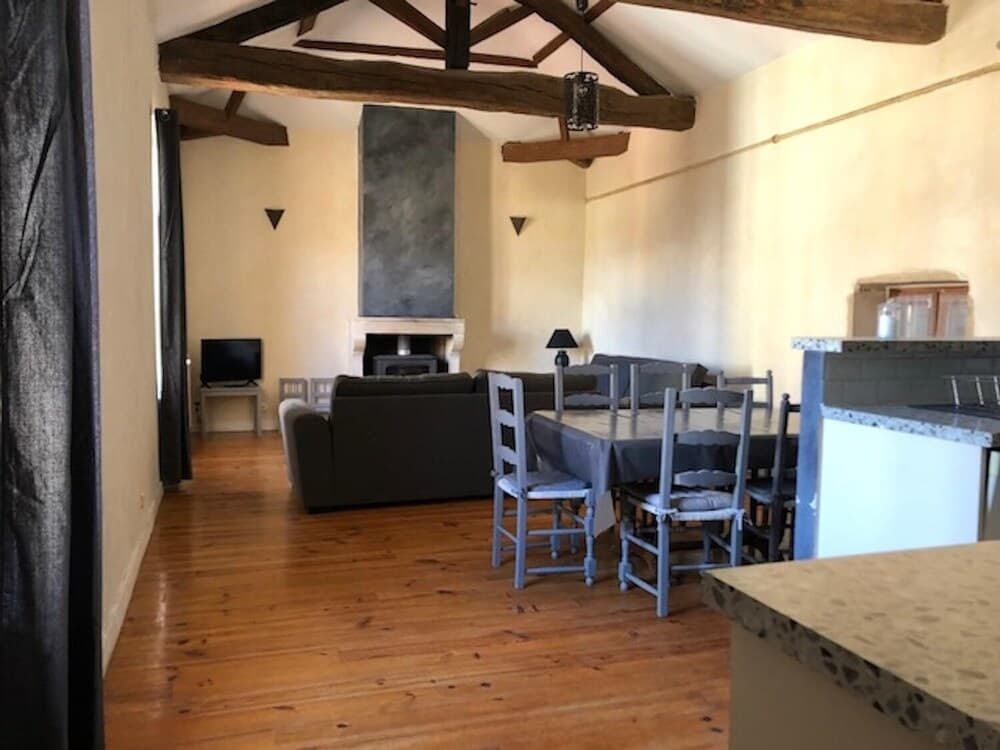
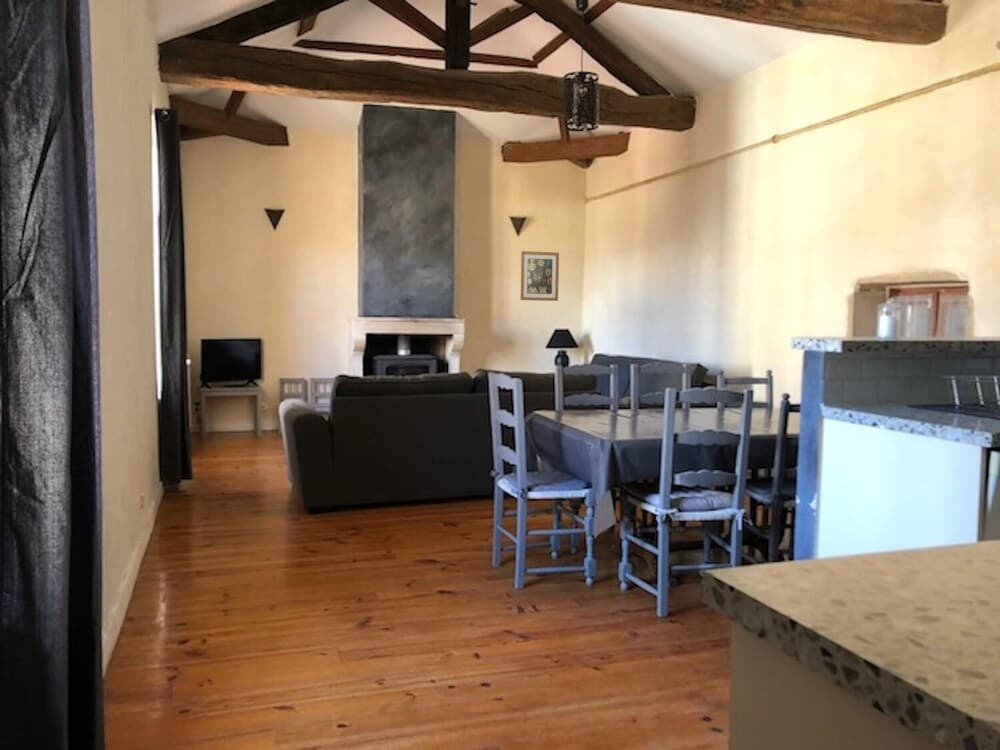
+ wall art (539, 276)
